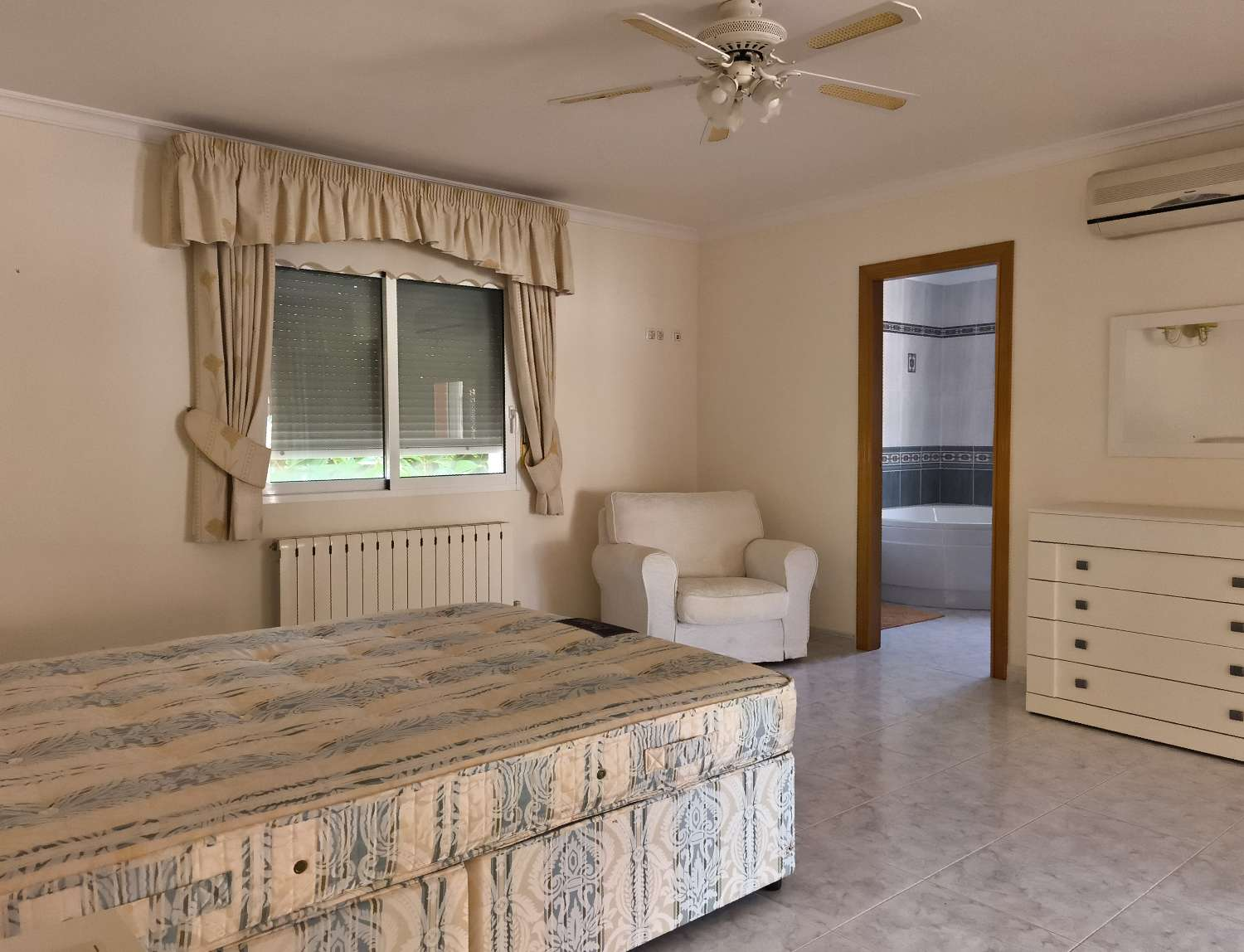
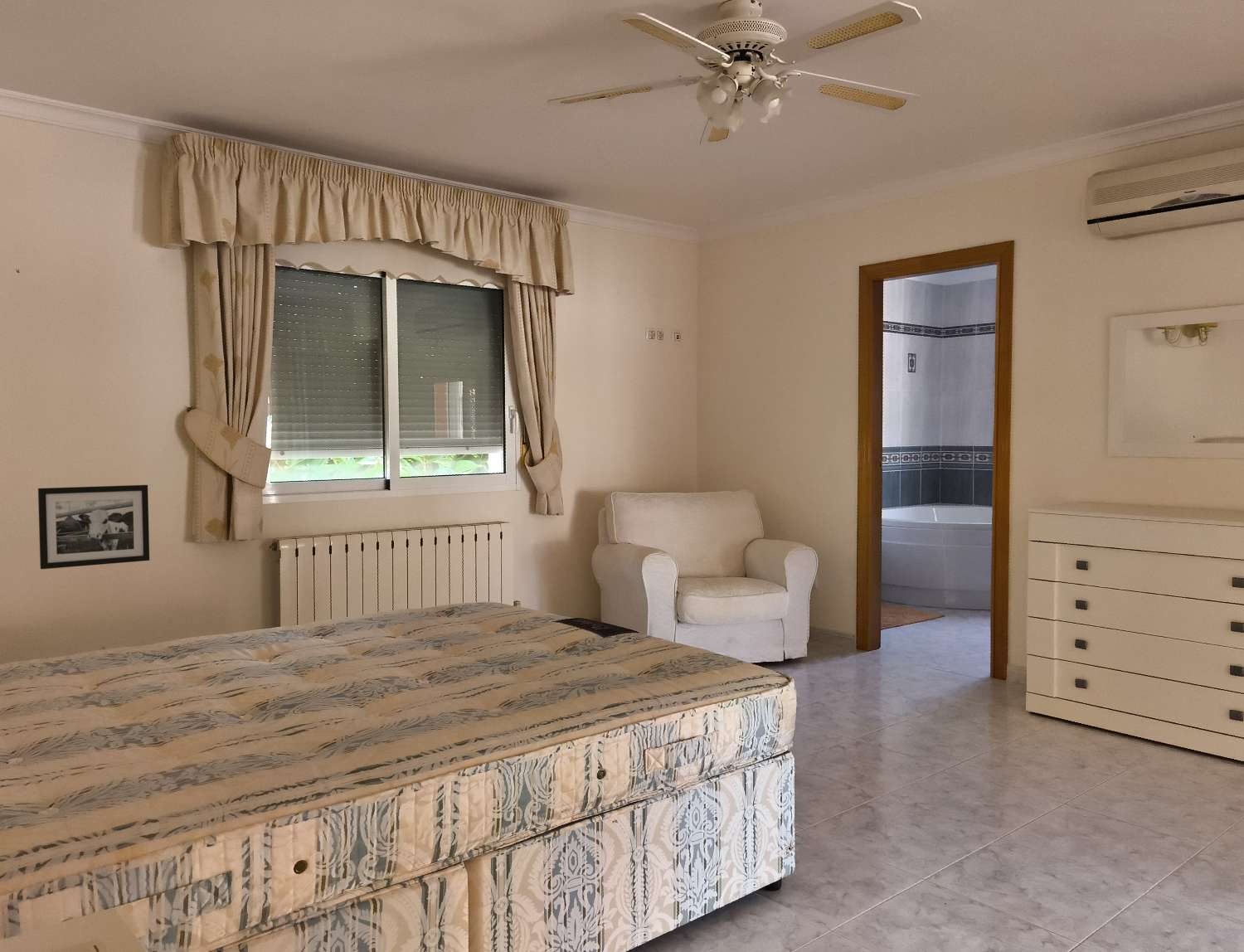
+ picture frame (95, 525)
